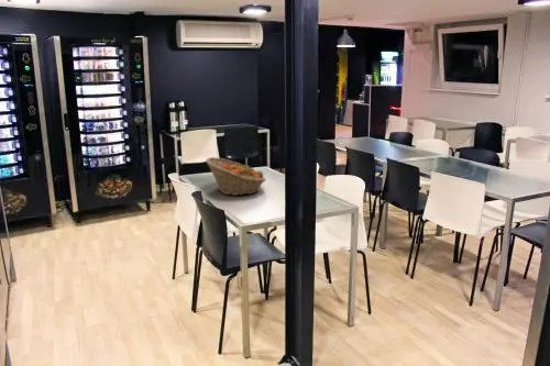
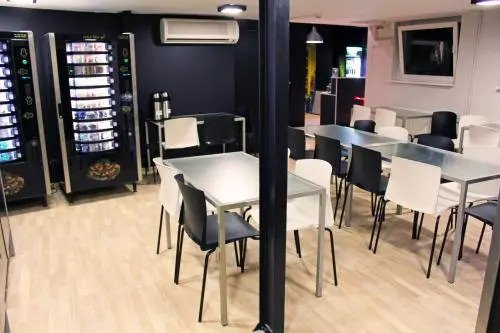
- fruit basket (235, 174)
